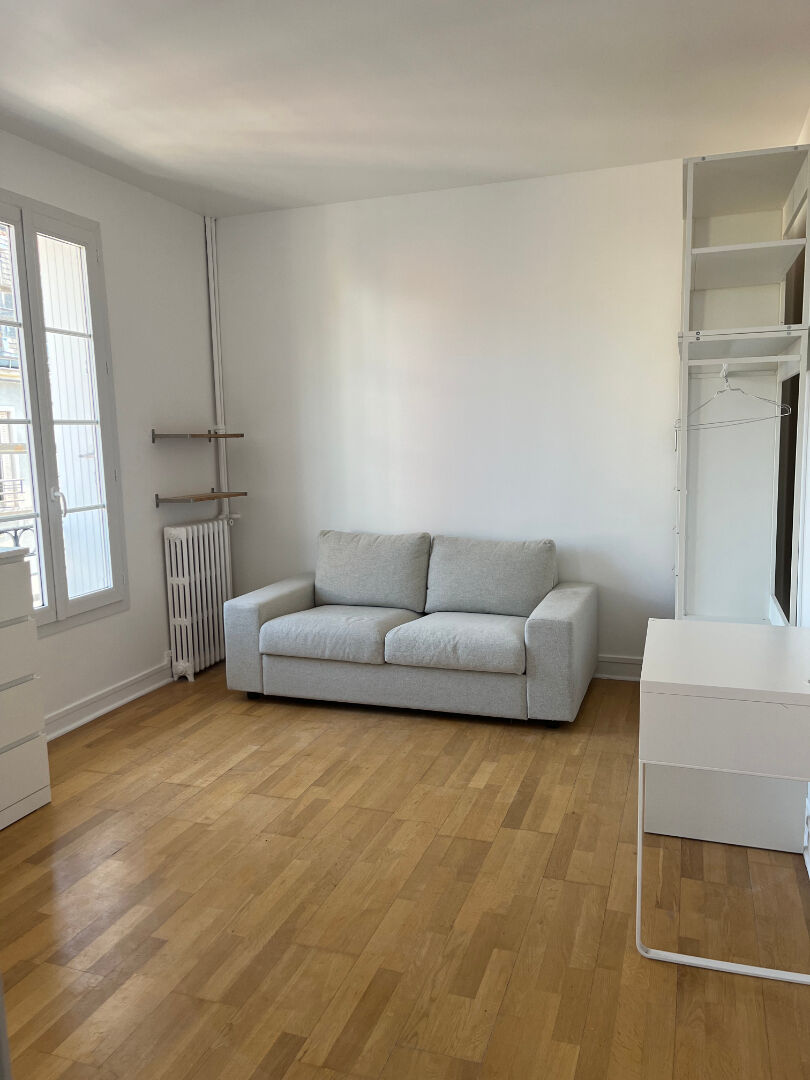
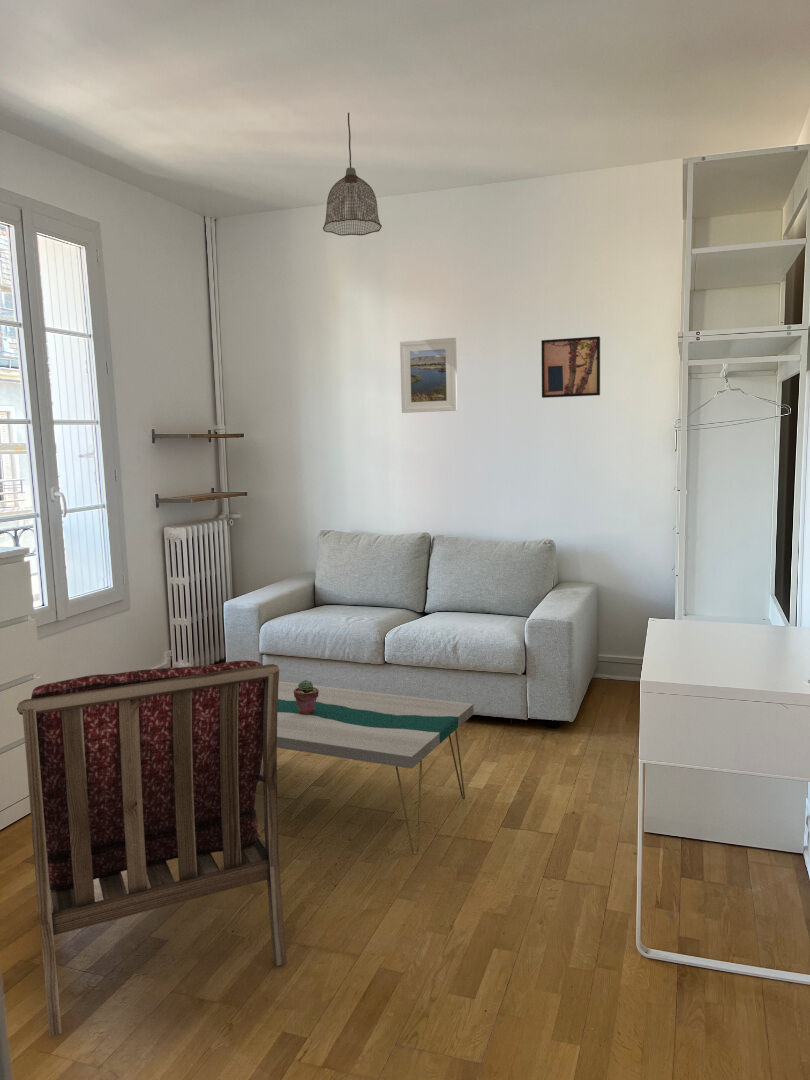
+ pendant lamp (350, 171)
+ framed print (428, 375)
+ potted succulent (306, 695)
+ armchair (146, 794)
+ coffee table (297, 750)
+ wall art (570, 367)
